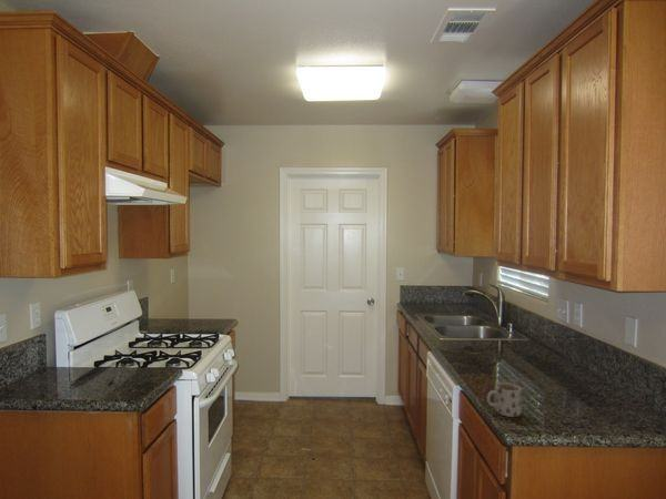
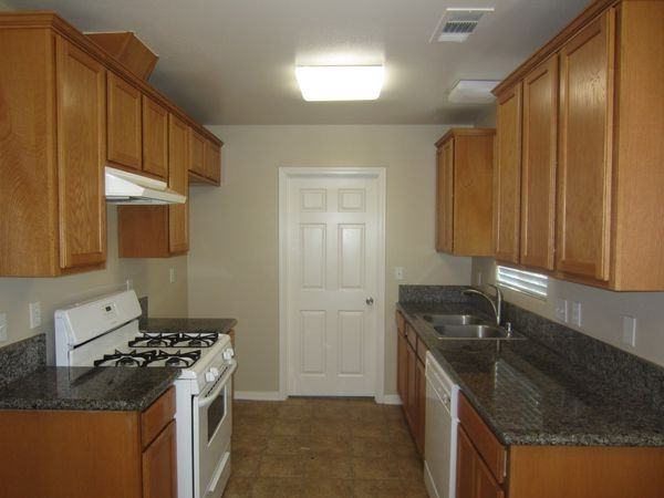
- mug (503, 399)
